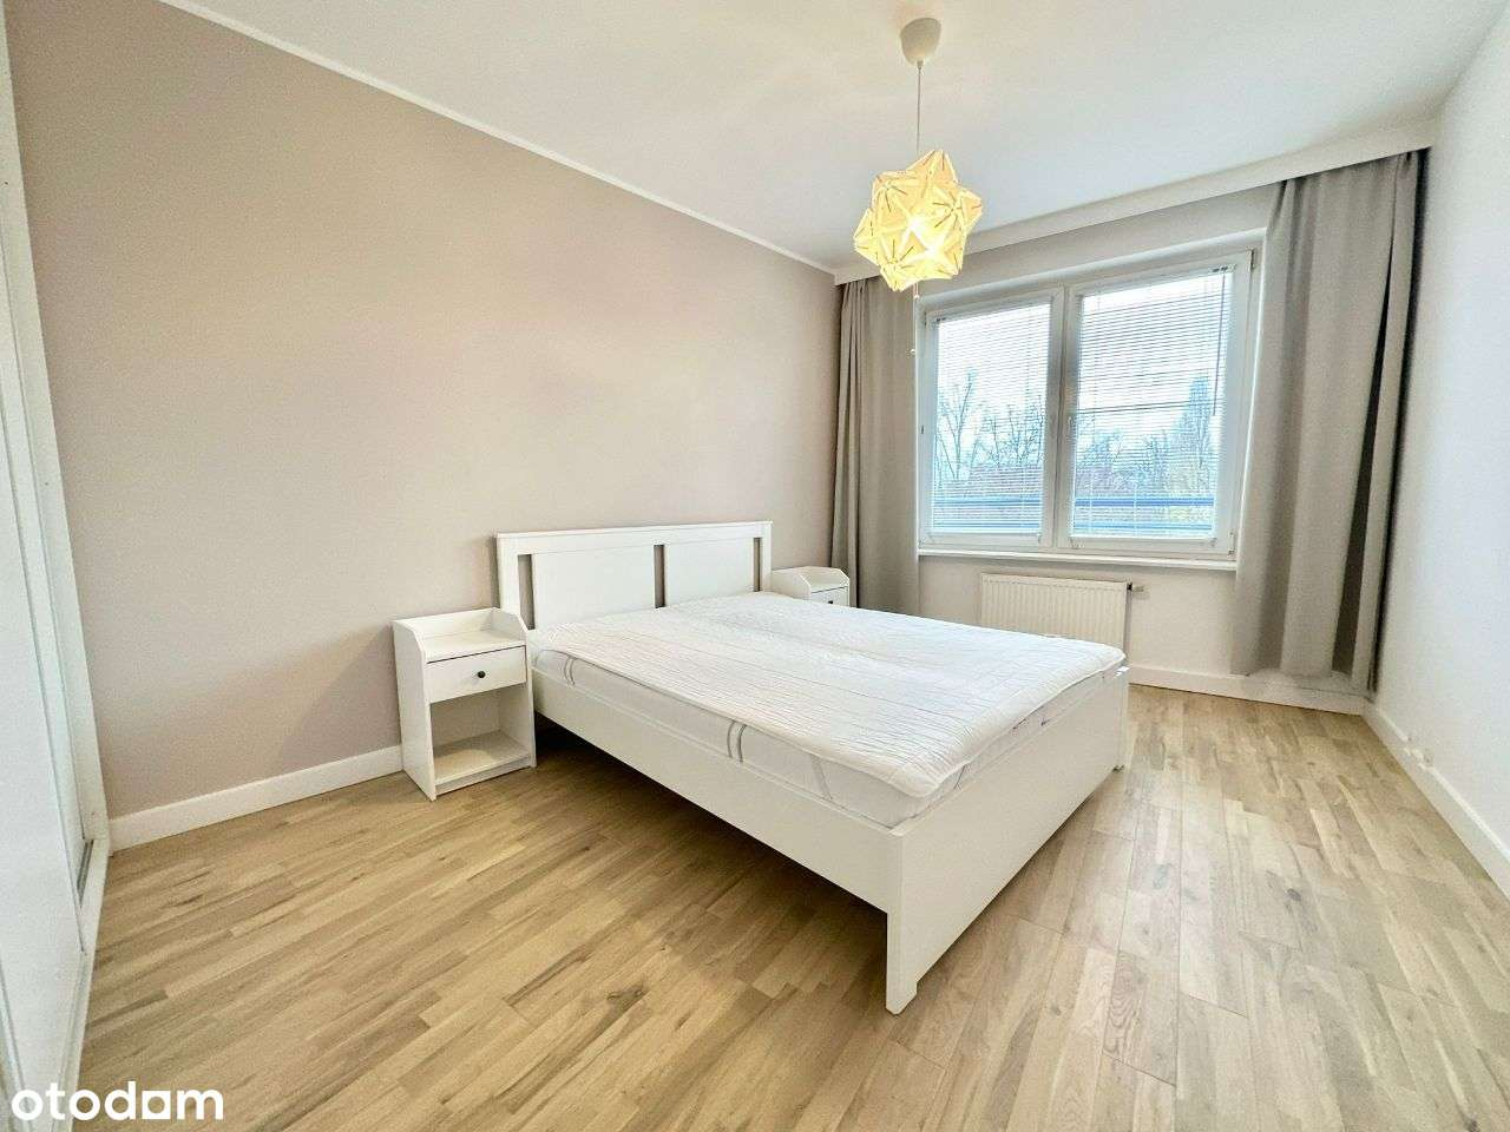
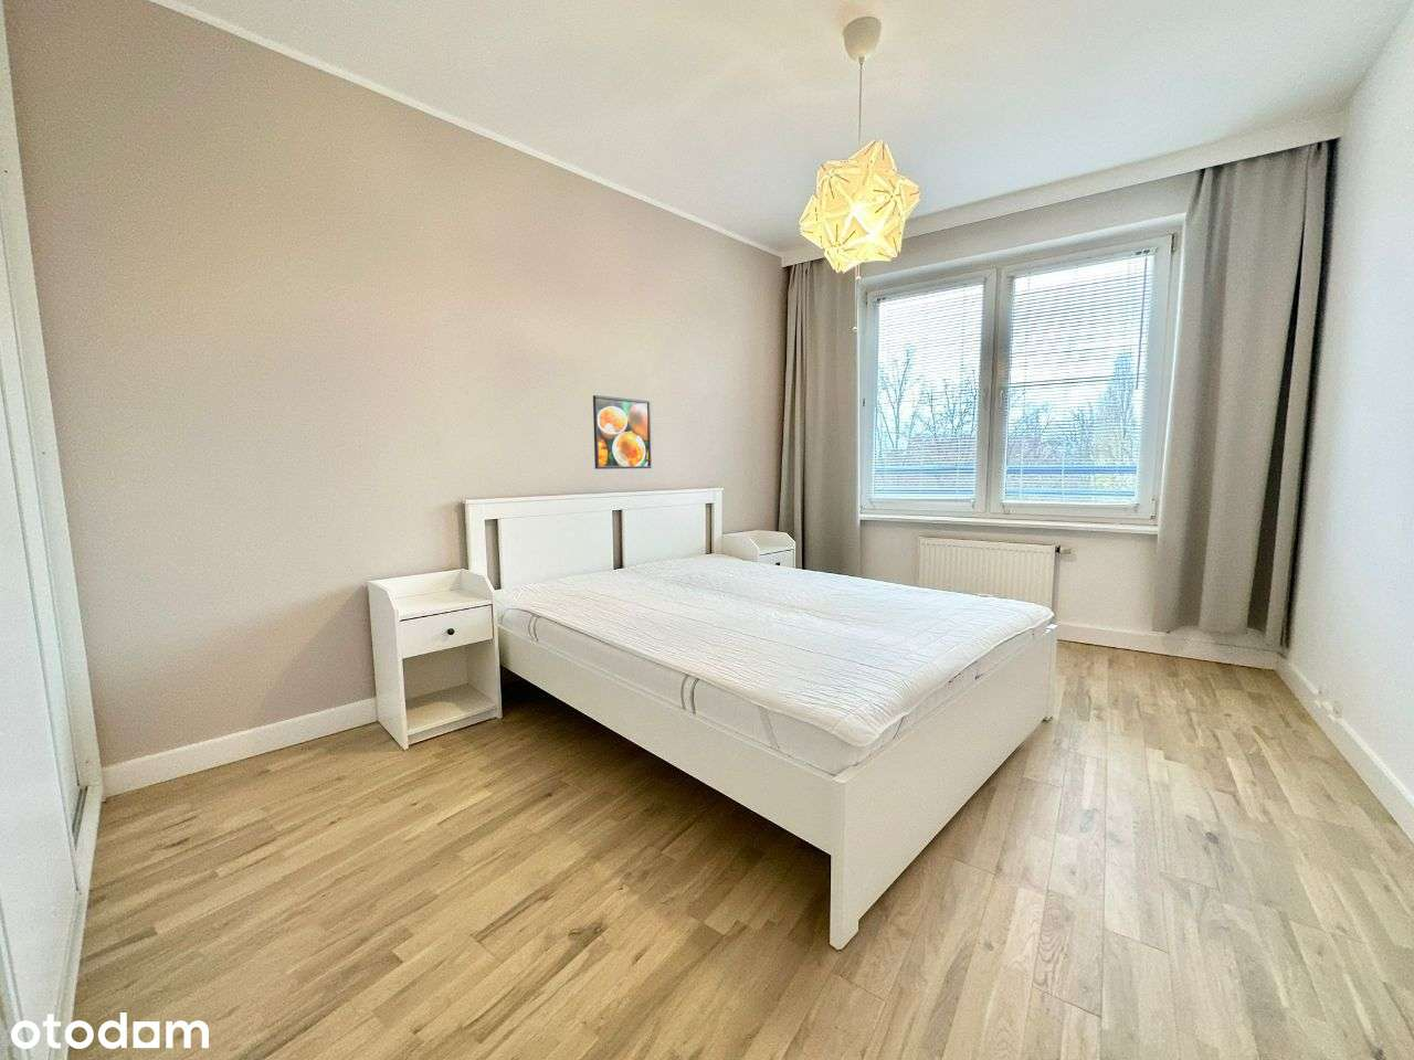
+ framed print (623, 433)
